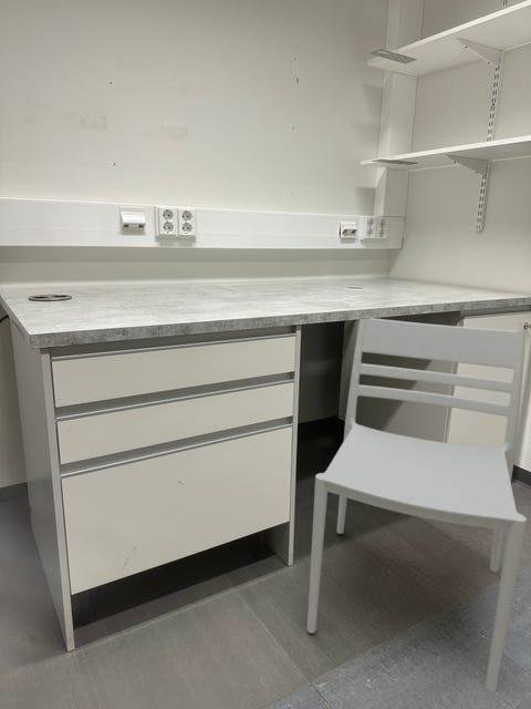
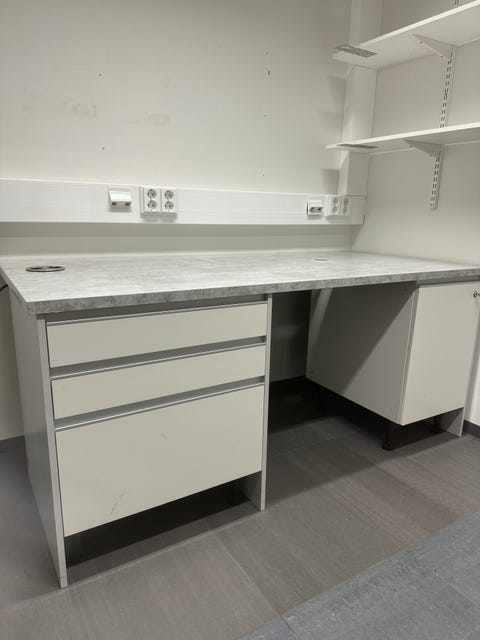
- chair (418, 473)
